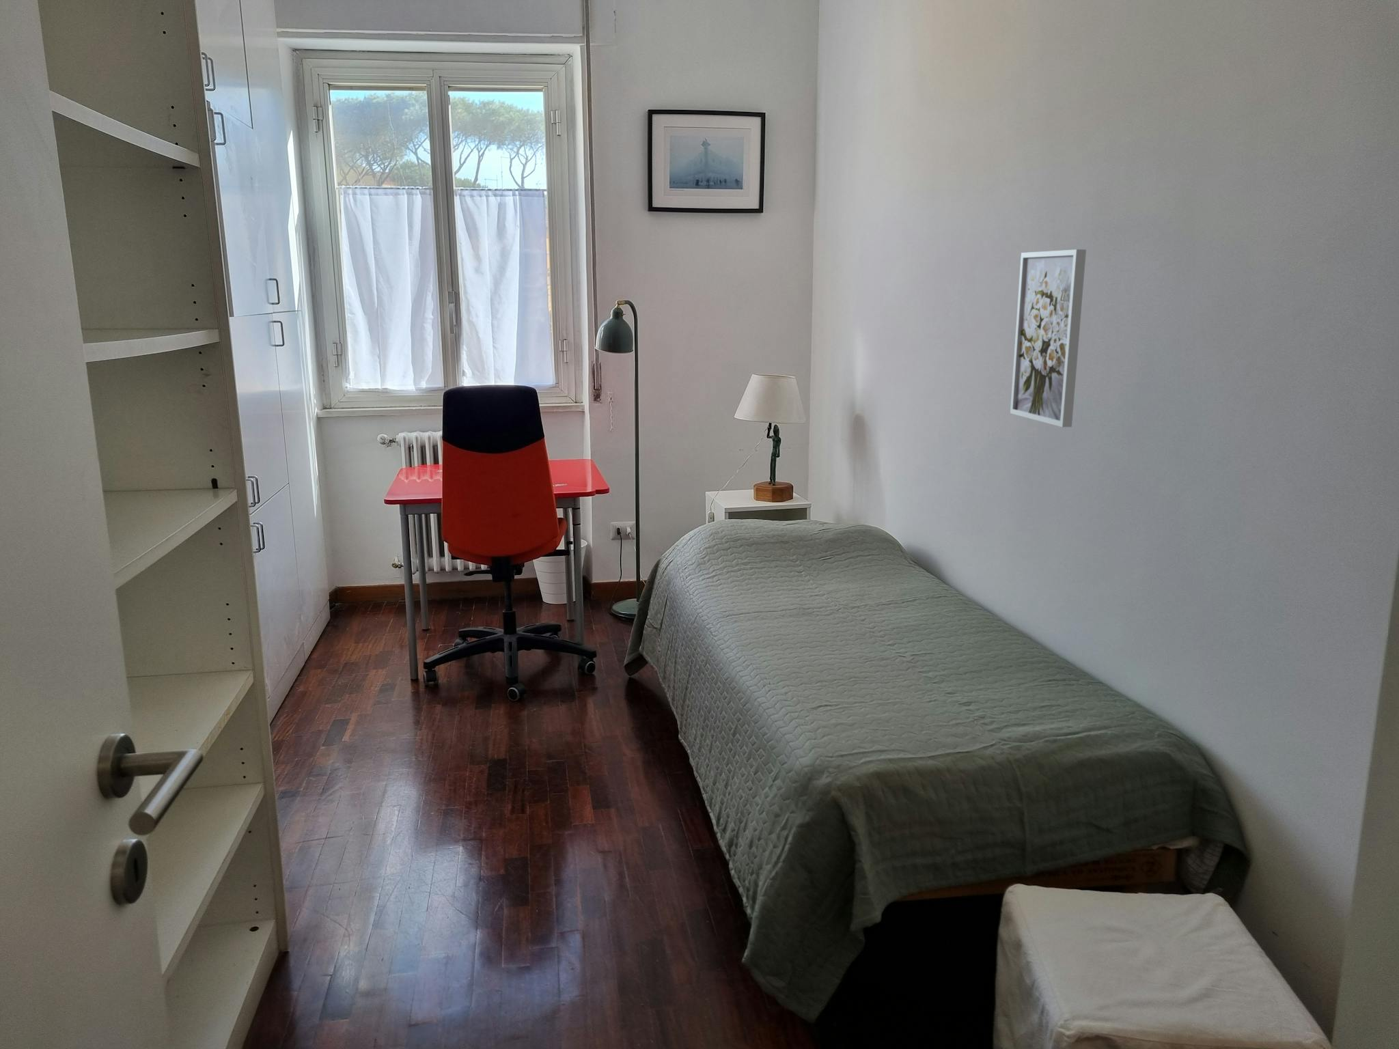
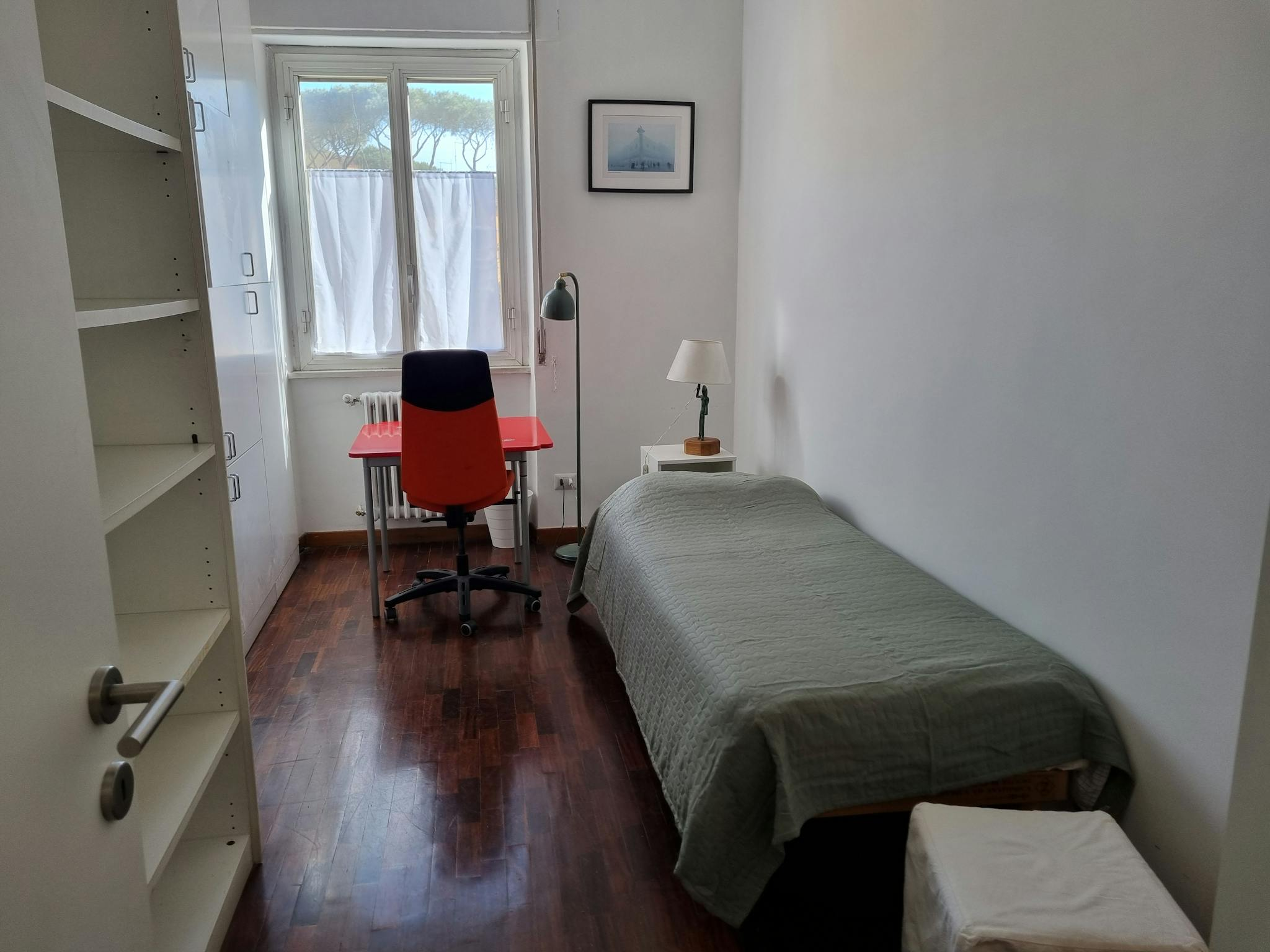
- wall art (1045, 337)
